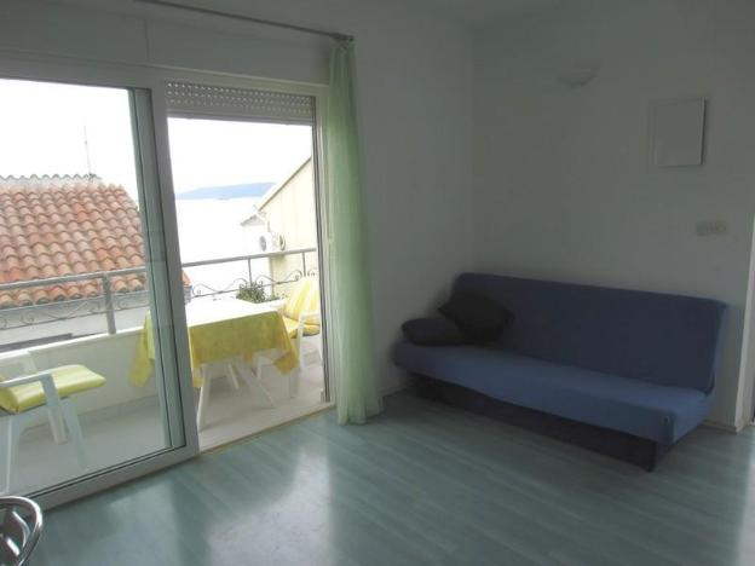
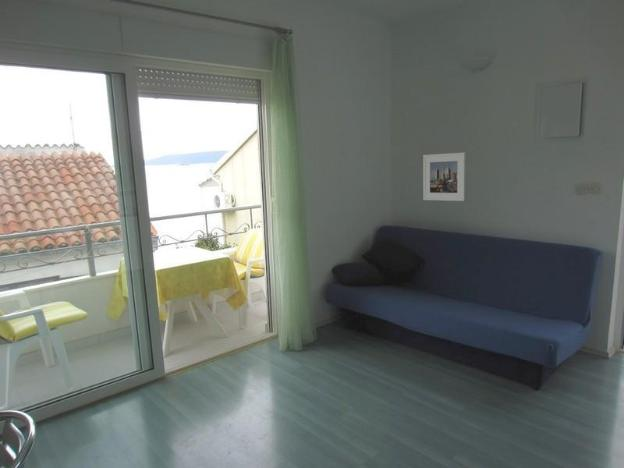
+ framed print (443, 177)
